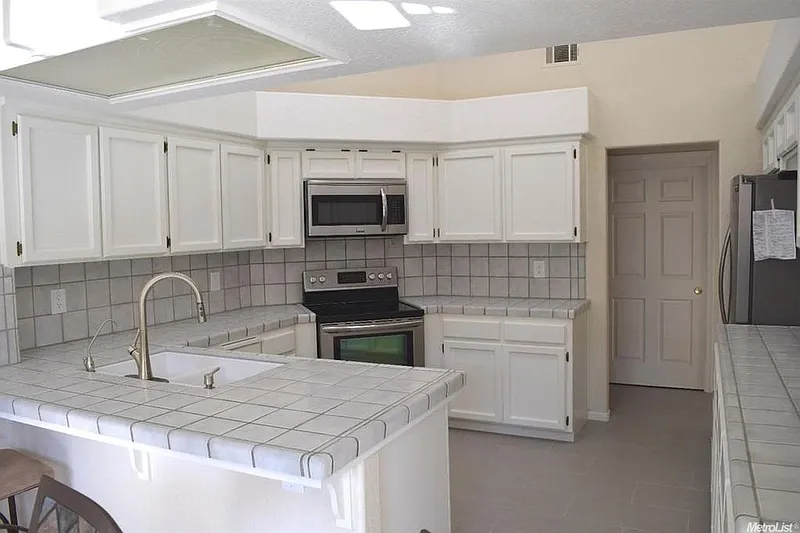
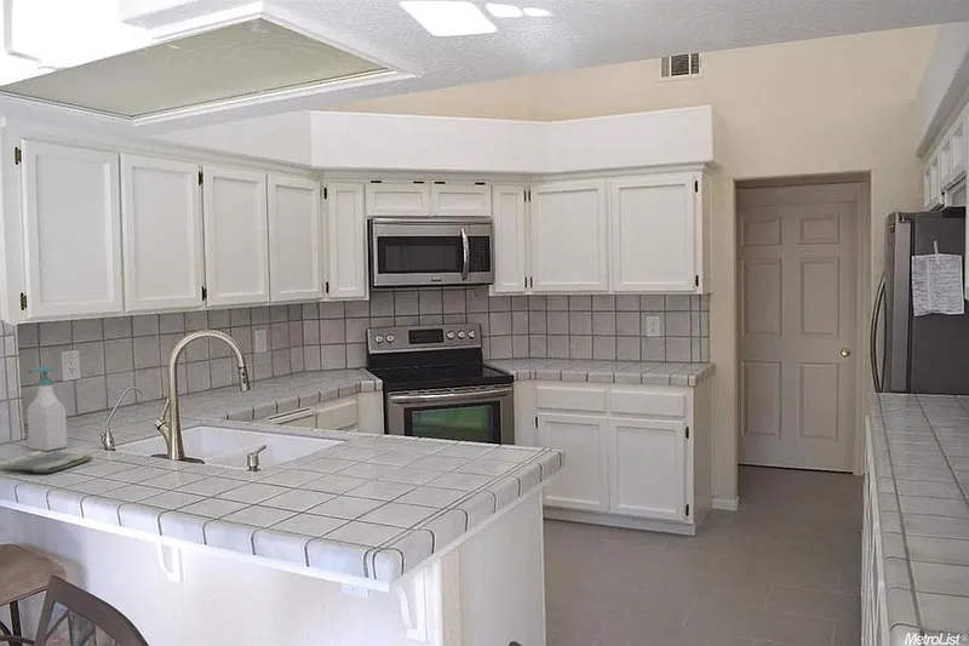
+ soap bottle (42, 406)
+ dish towel (46, 461)
